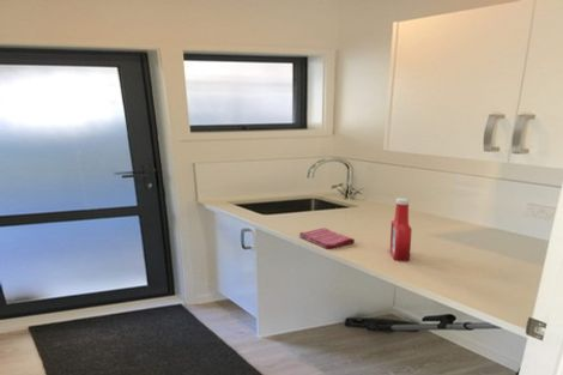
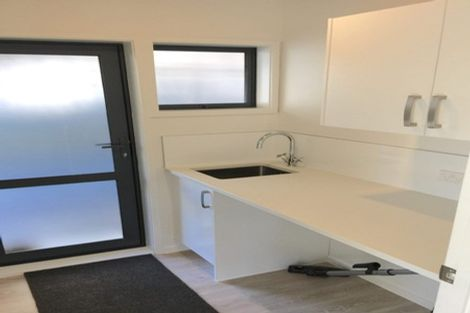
- dish towel (326, 237)
- soap bottle (400, 228)
